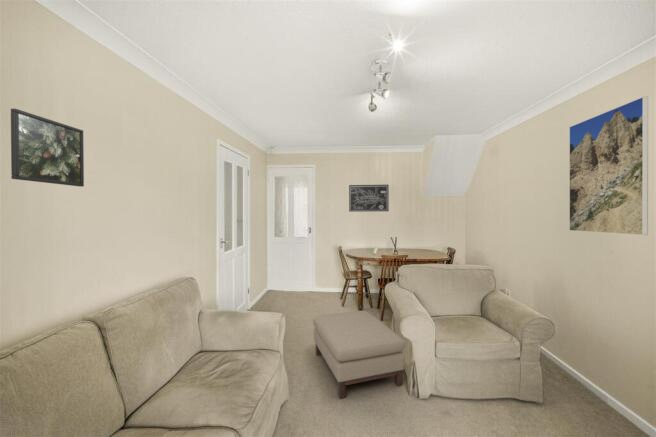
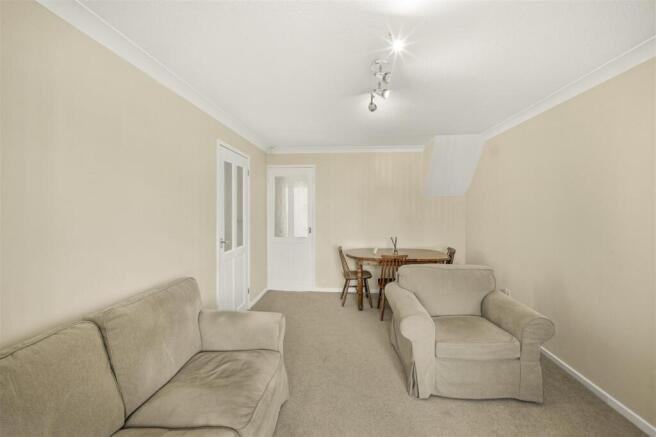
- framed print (51, 151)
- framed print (602, 173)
- wall art (368, 198)
- ottoman (354, 344)
